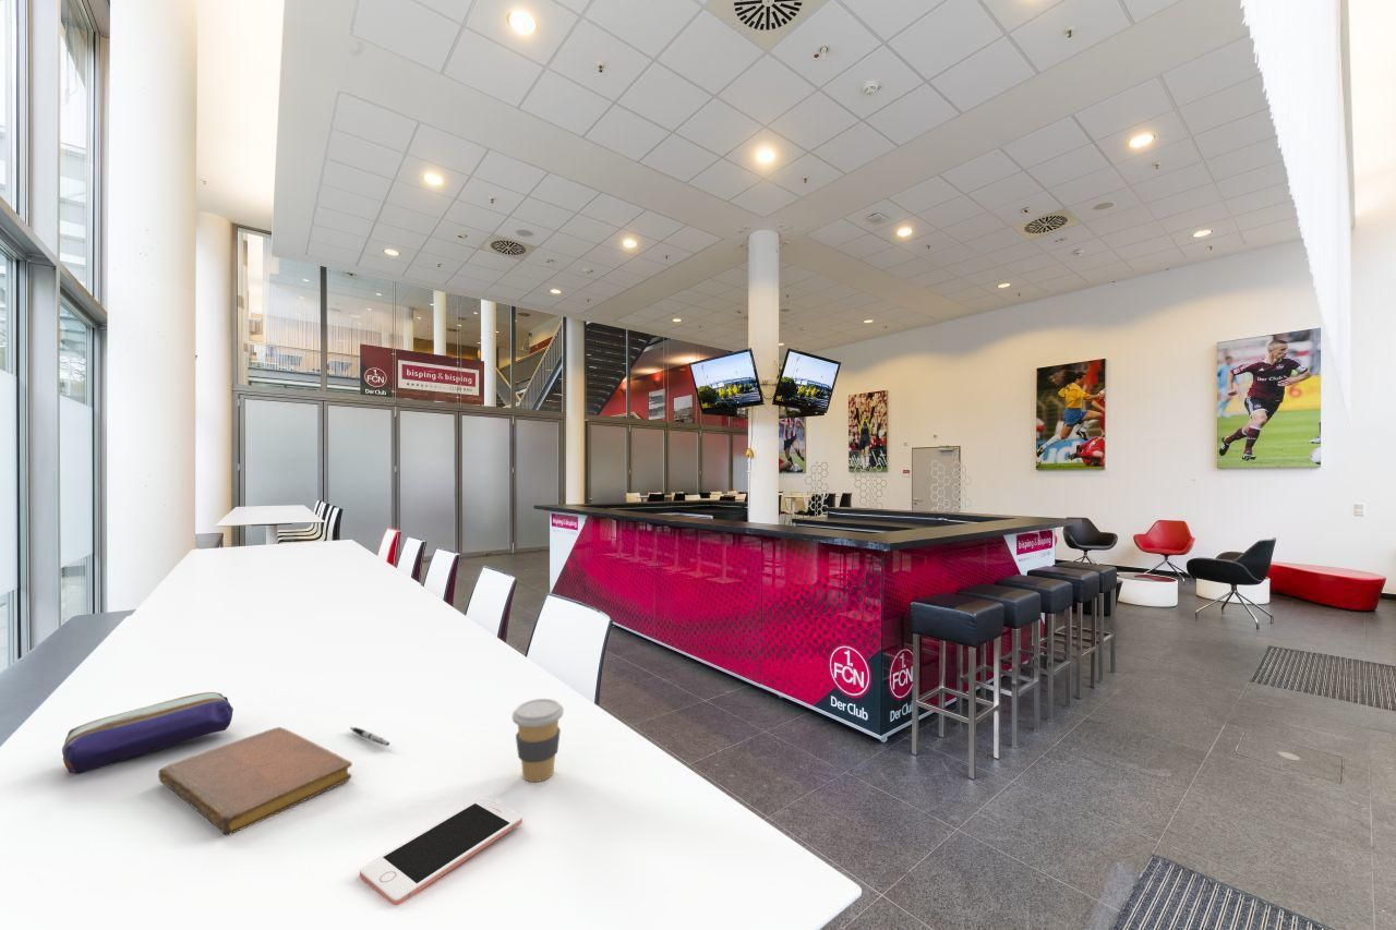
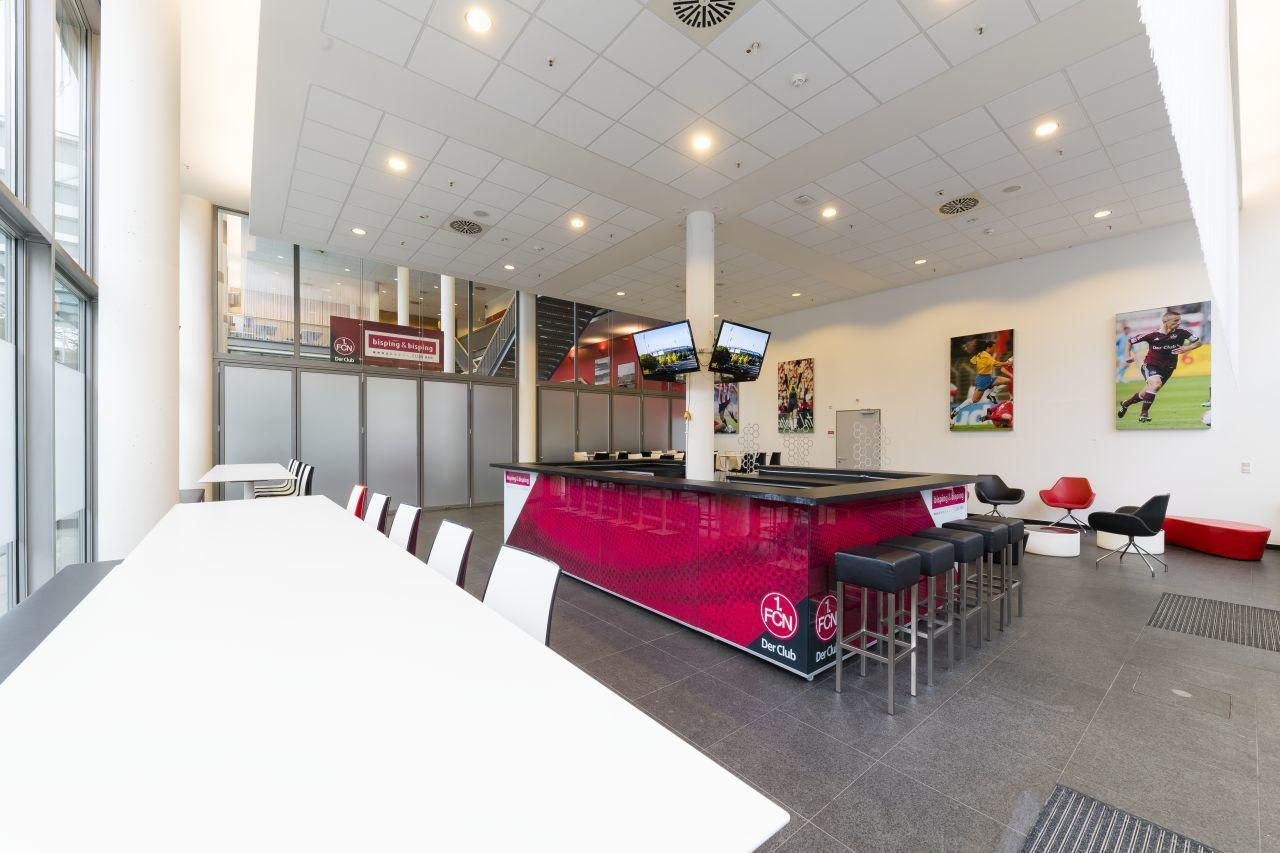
- pencil case (155, 727)
- coffee cup (538, 740)
- notebook (256, 773)
- cell phone (446, 844)
- pen (368, 735)
